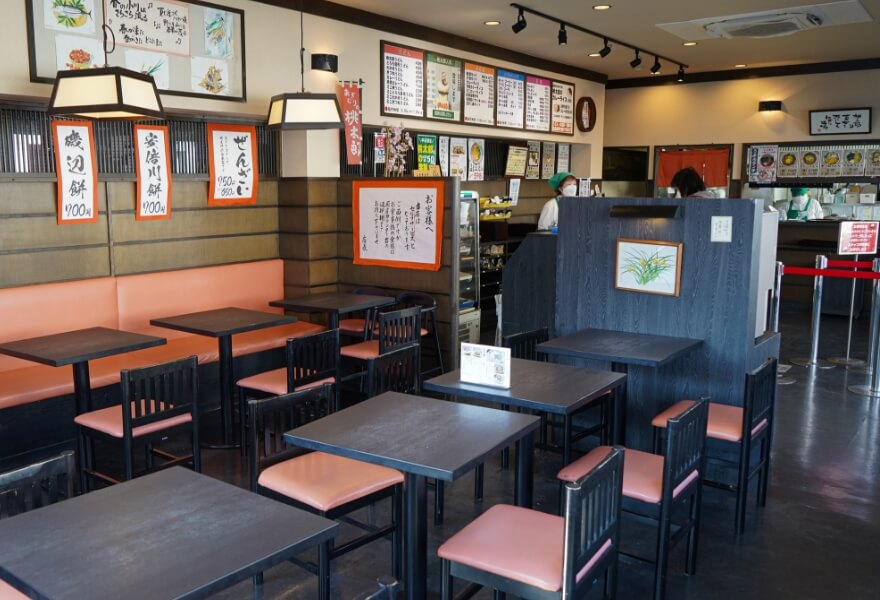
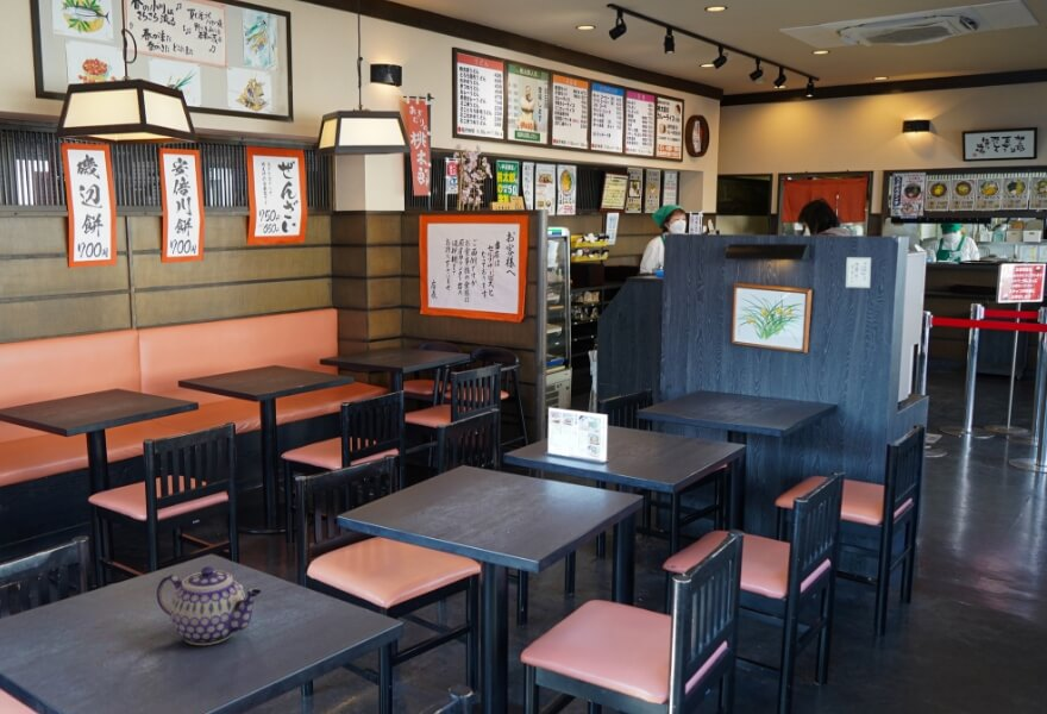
+ teapot (208, 601)
